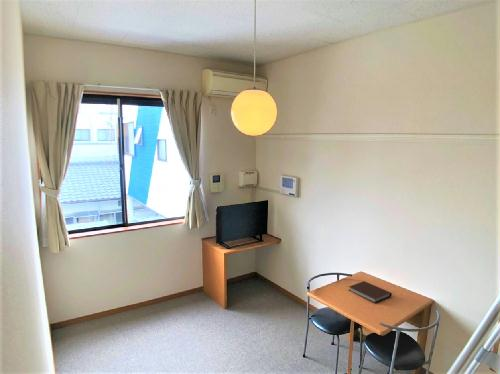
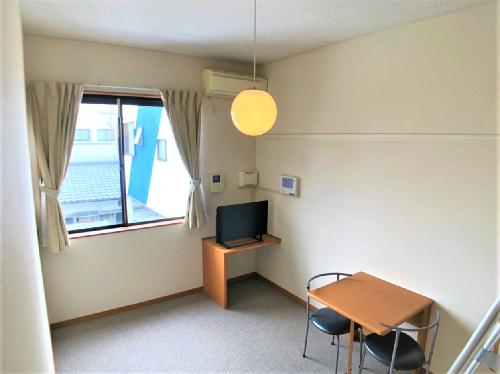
- notebook (369, 291)
